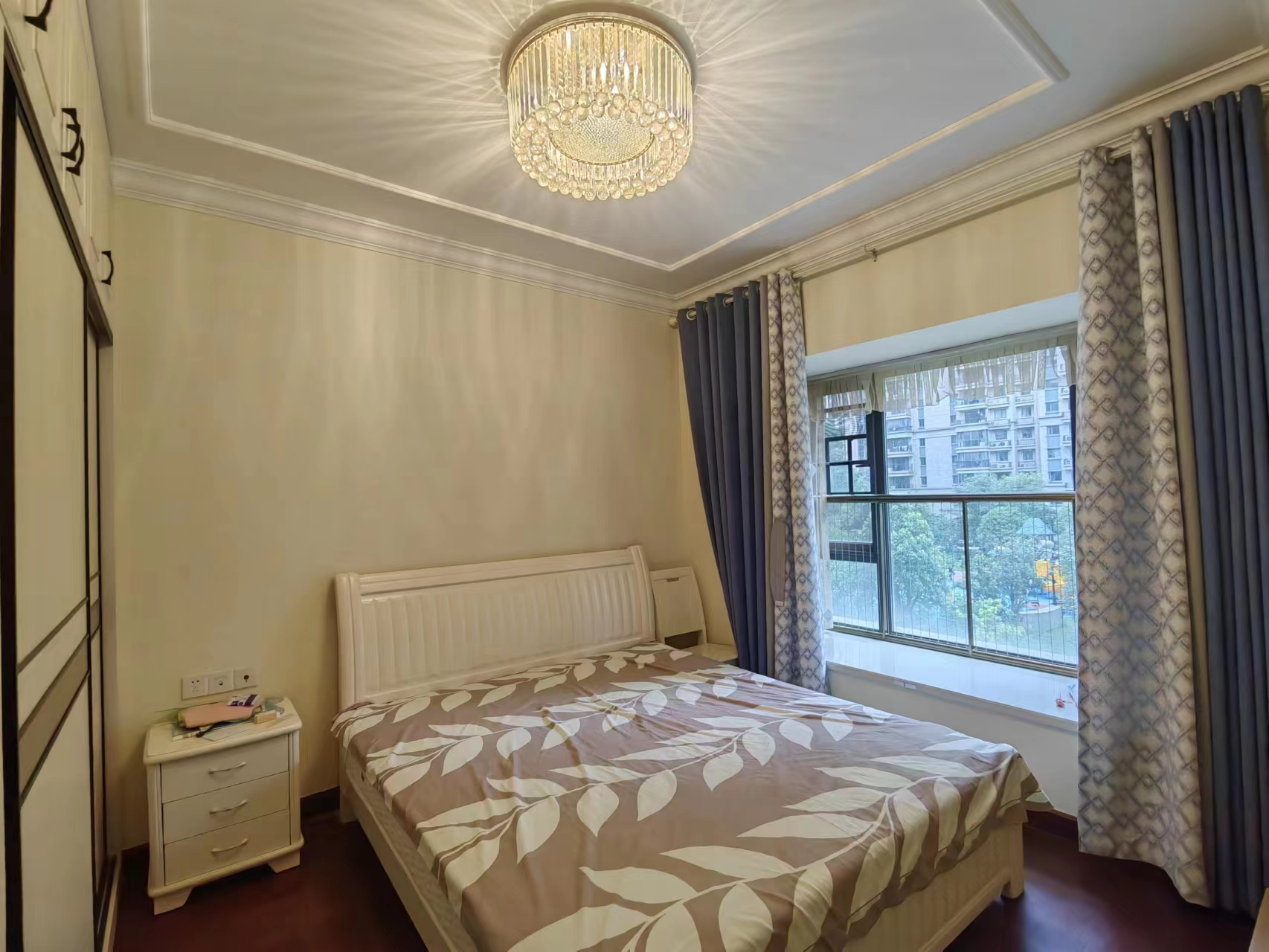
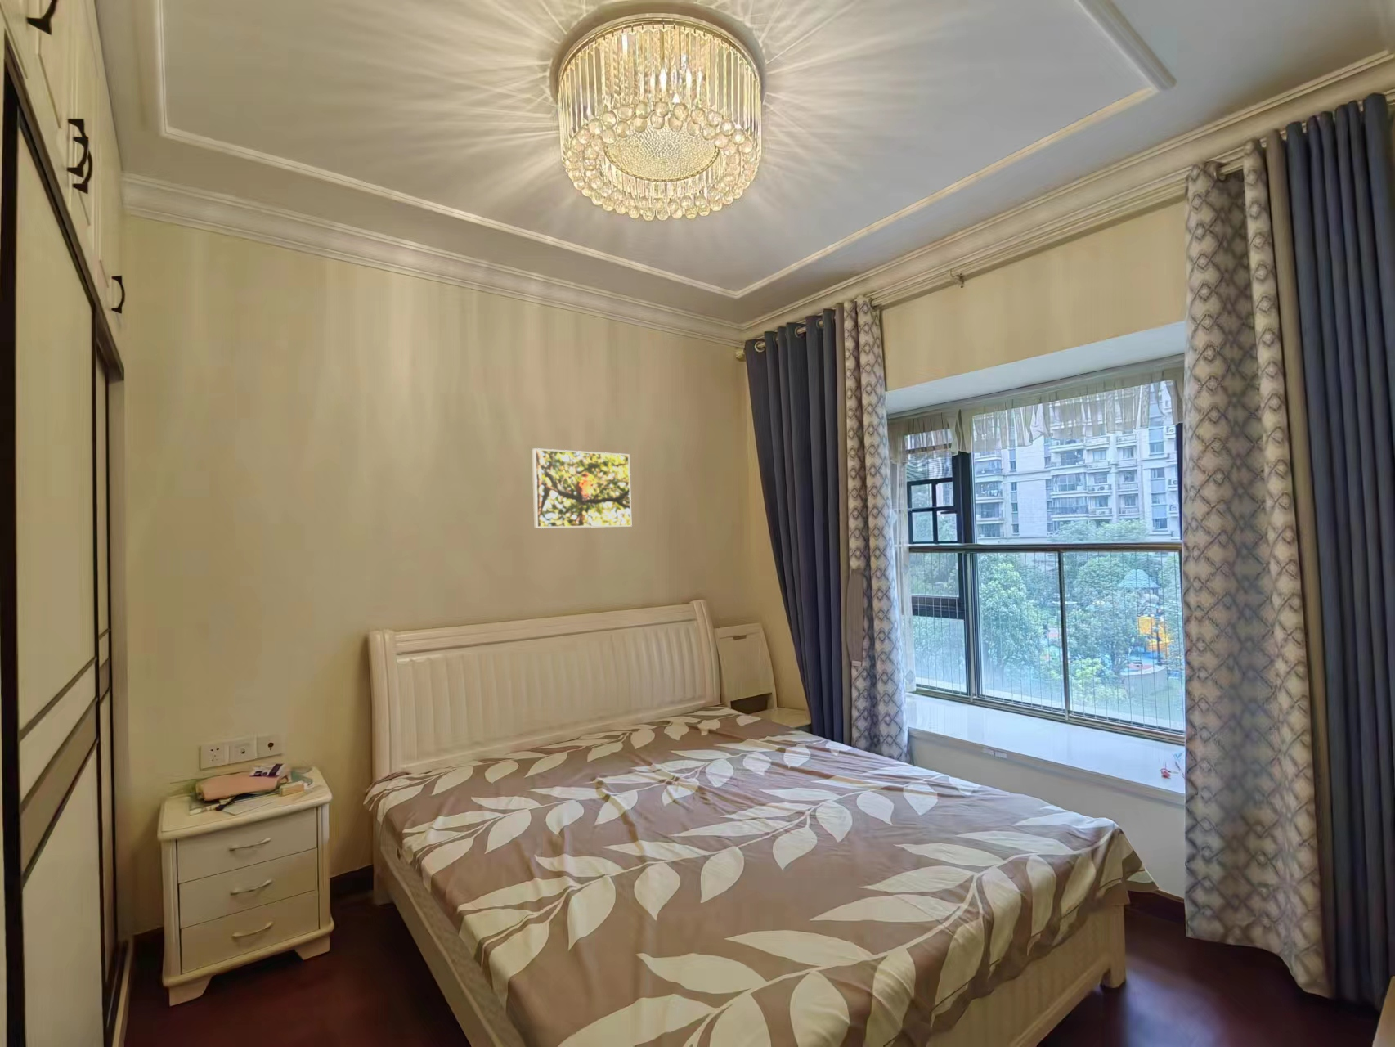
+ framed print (584, 489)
